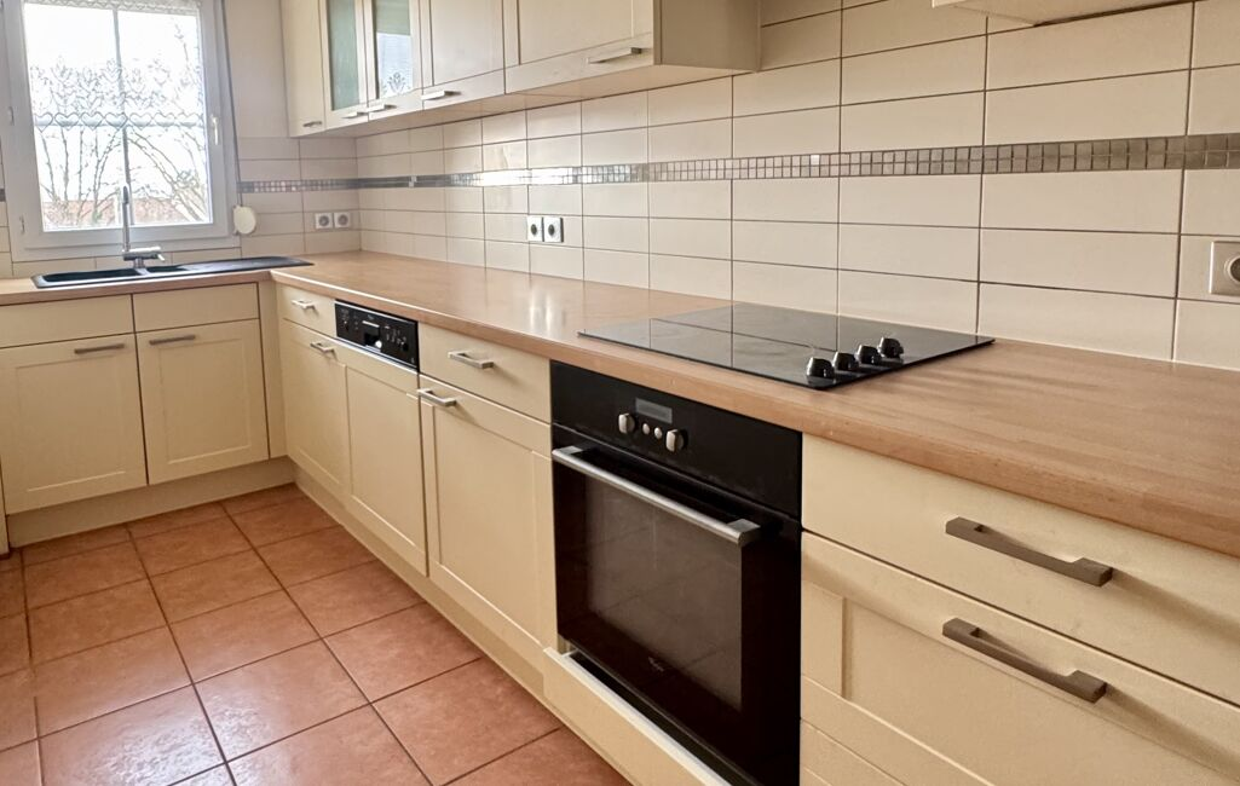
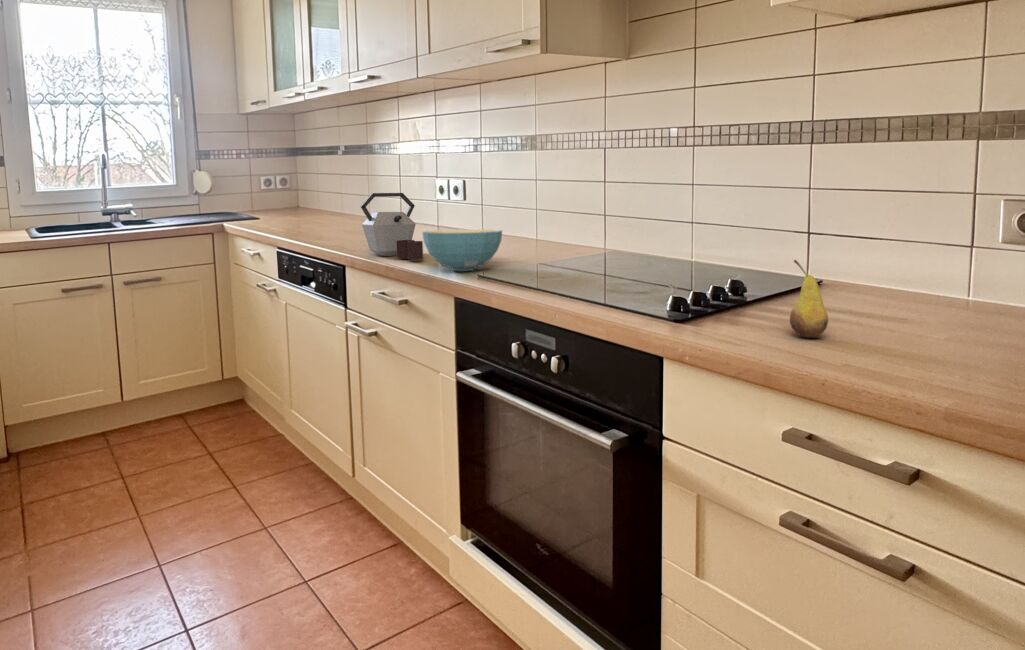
+ fruit (810, 298)
+ cereal bowl (463, 250)
+ kettle (398, 224)
